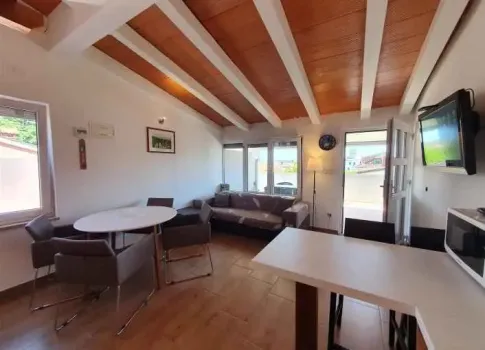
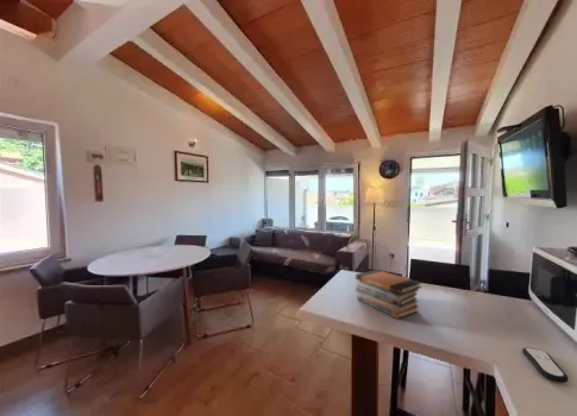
+ book stack (385, 291)
+ remote control (544, 363)
